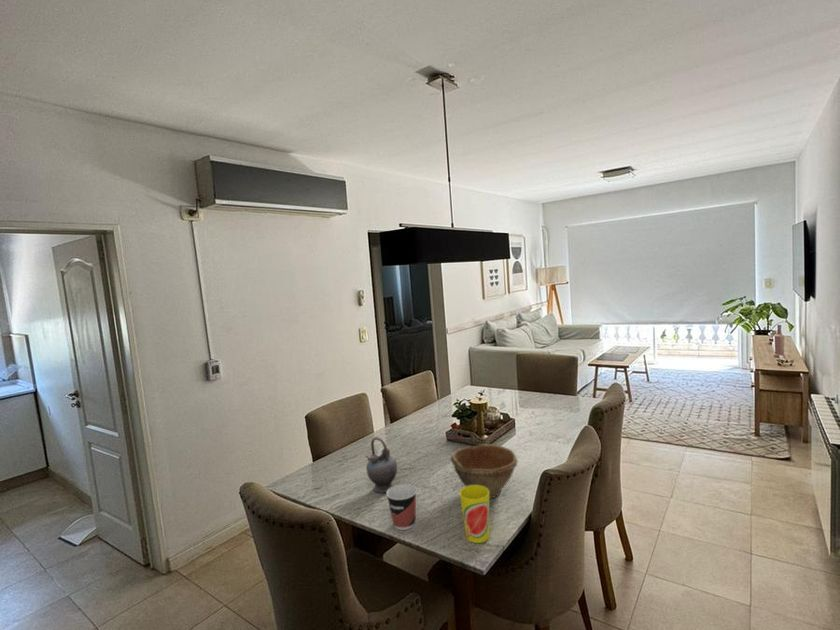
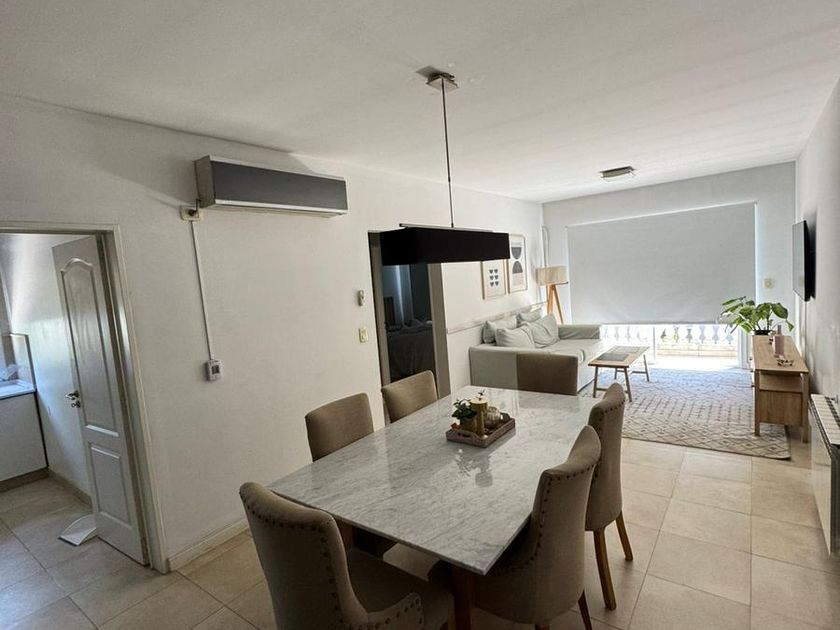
- teapot (379, 462)
- cup (403, 507)
- cup (475, 514)
- bowl (485, 472)
